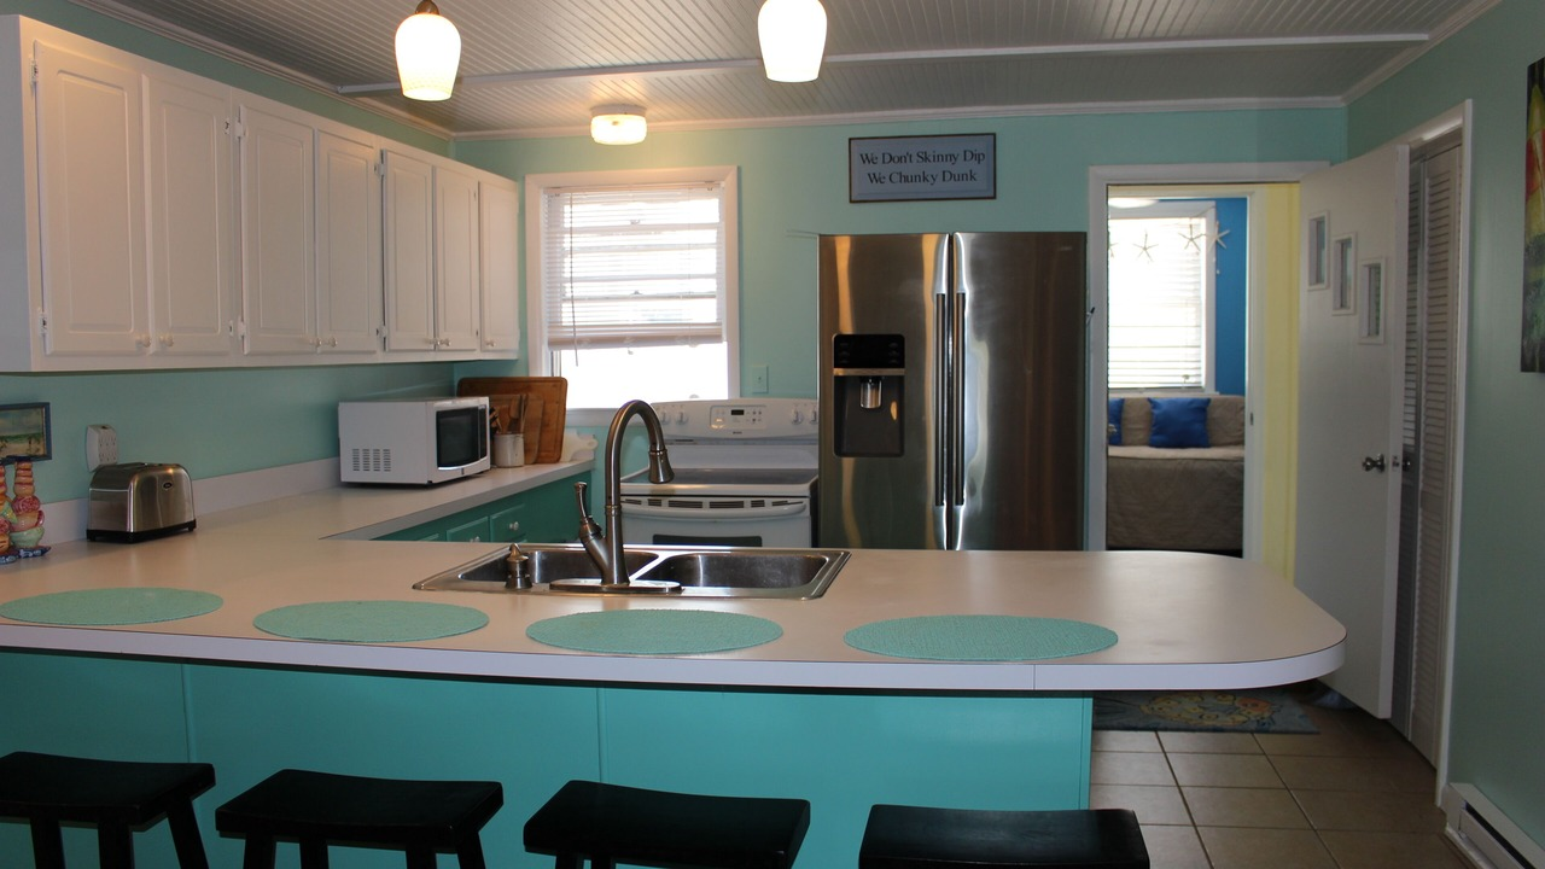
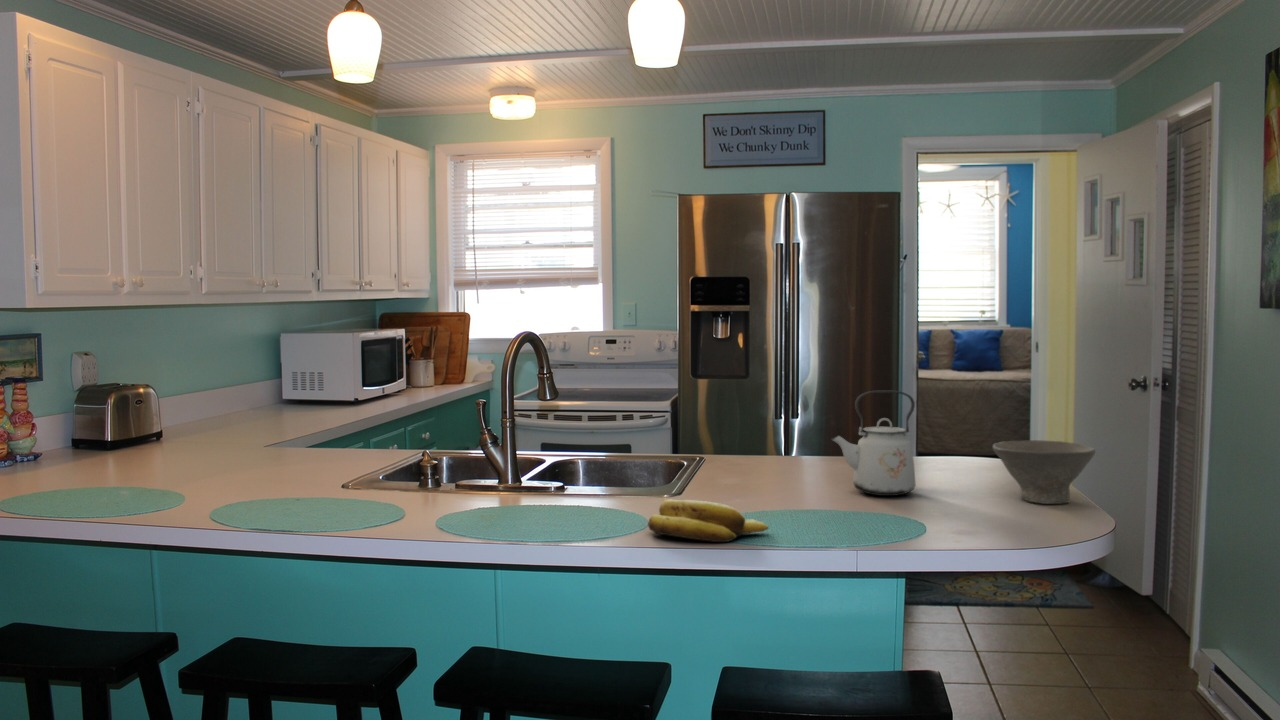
+ banana (704, 513)
+ kettle (872, 441)
+ bowl (1041, 472)
